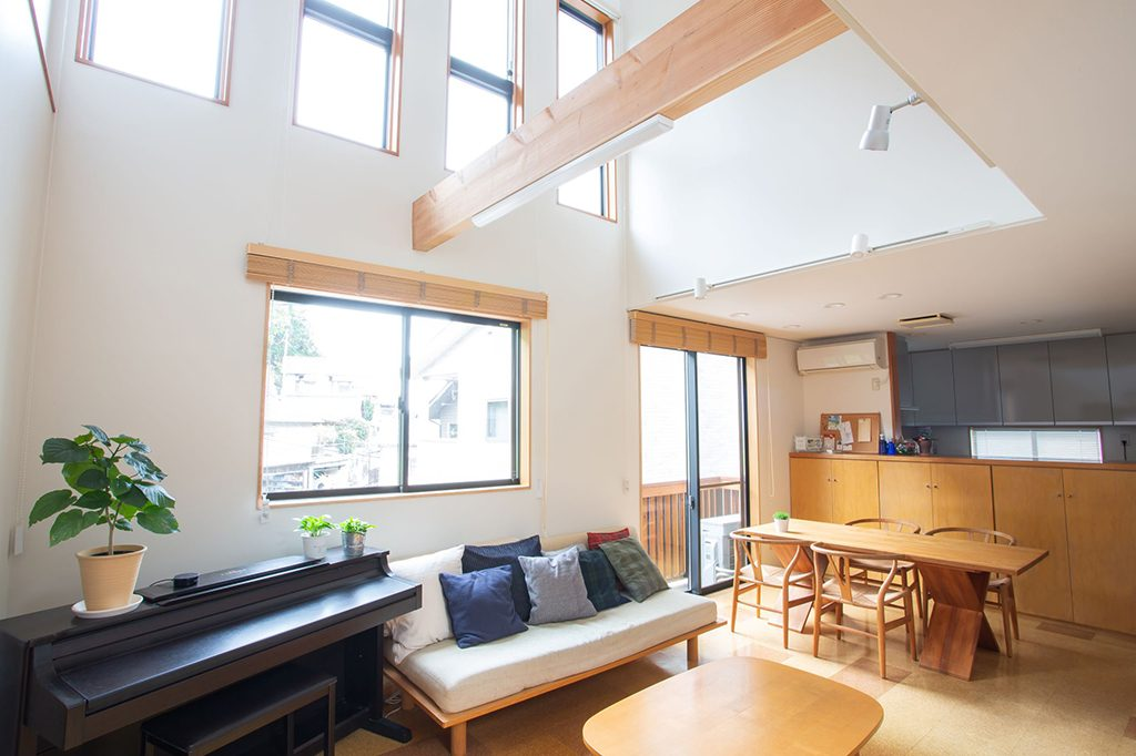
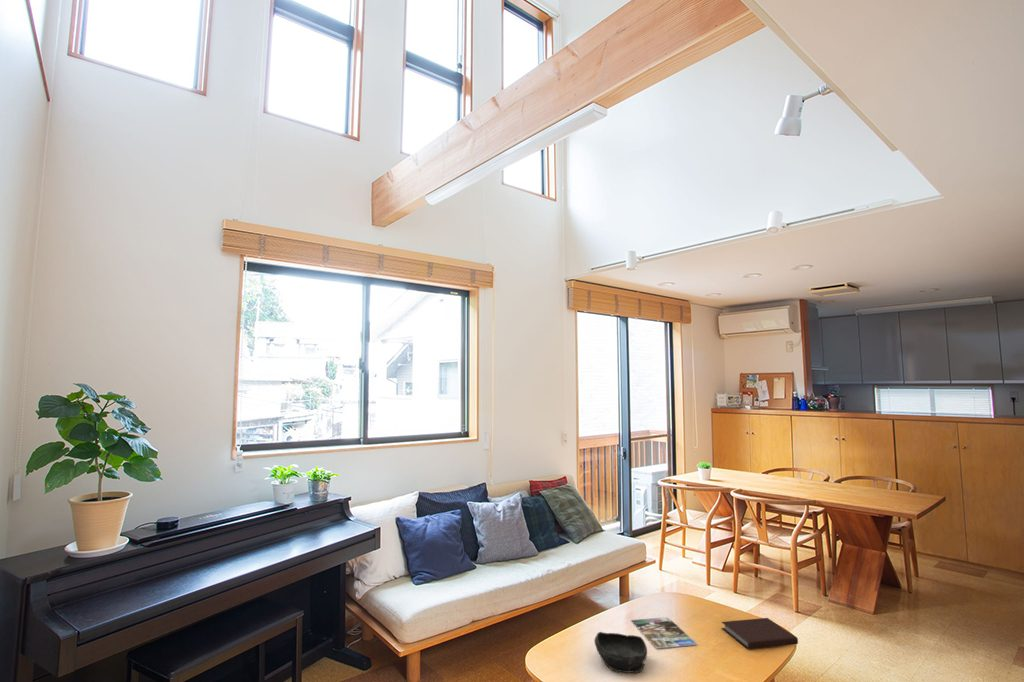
+ notebook (758, 632)
+ bowl (620, 649)
+ magazine (662, 631)
